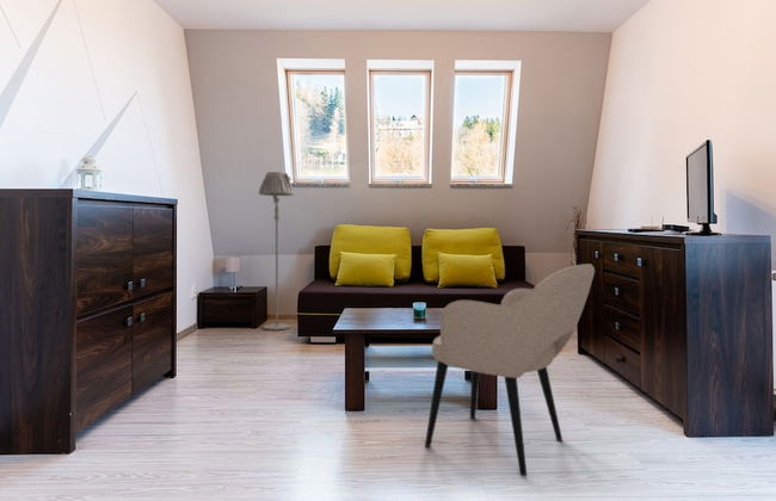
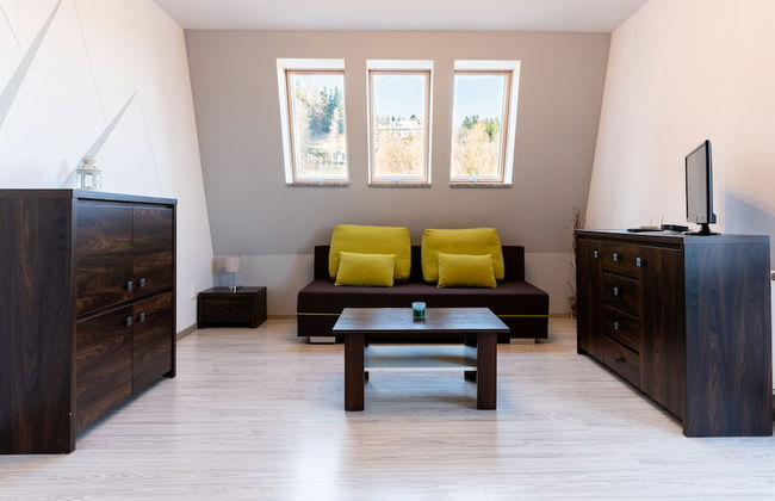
- floor lamp (276, 250)
- armchair (511, 354)
